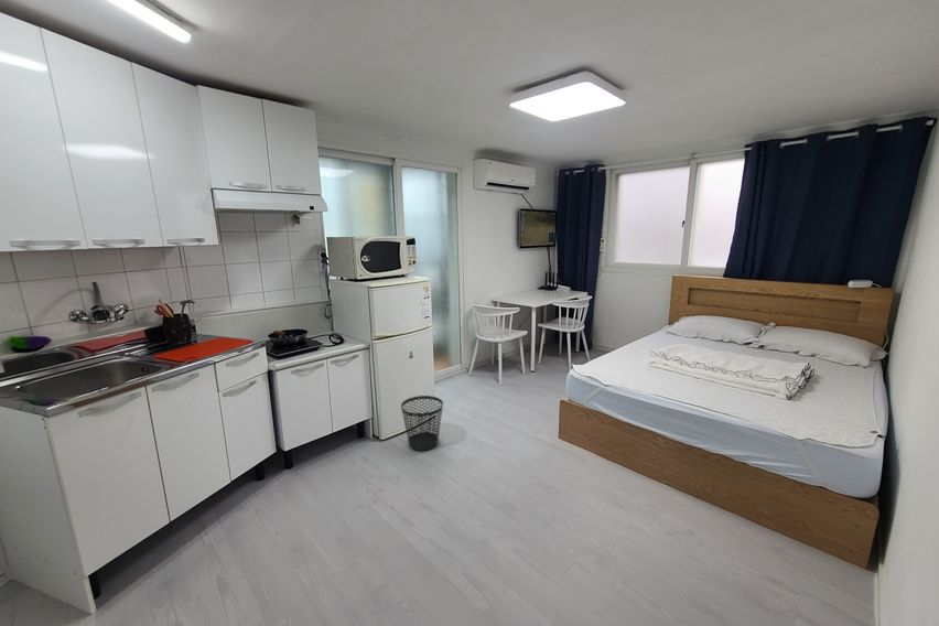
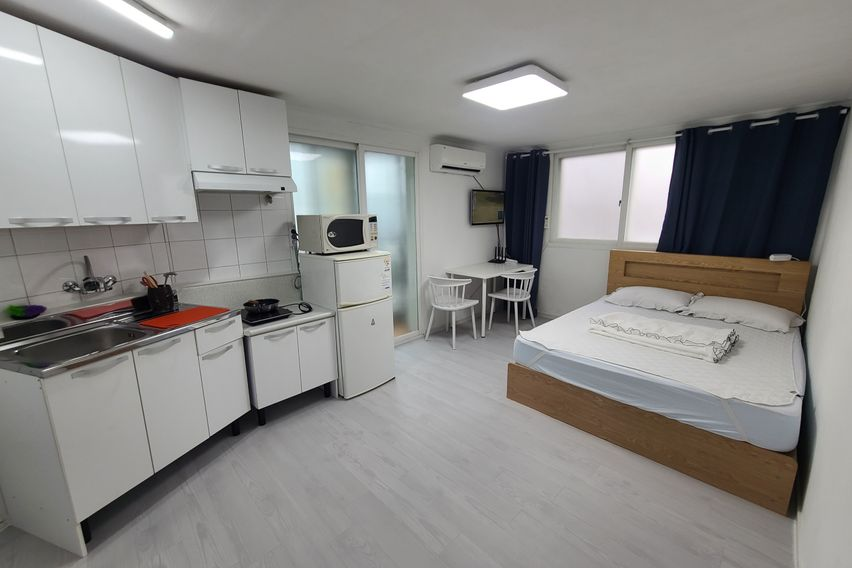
- wastebasket (422, 423)
